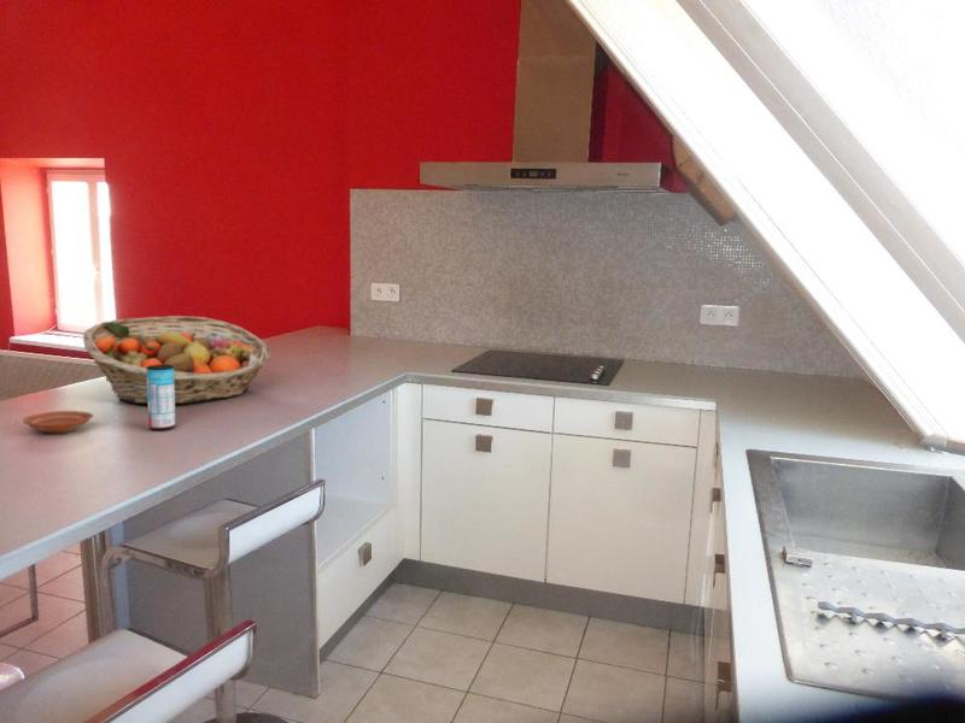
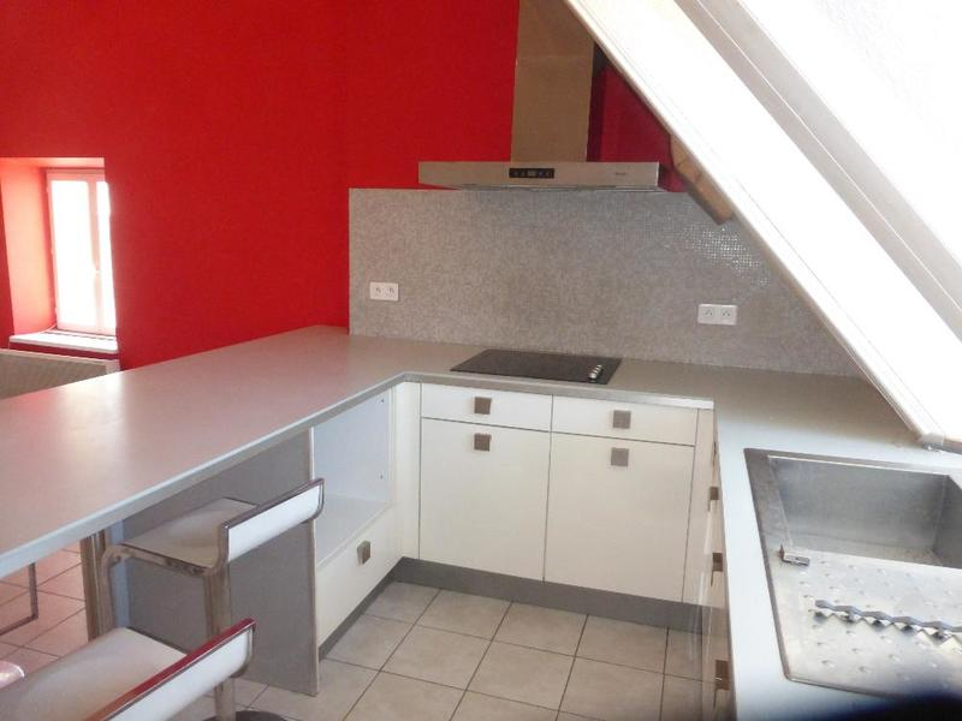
- plate (59, 423)
- fruit basket (181, 357)
- beverage can (160, 396)
